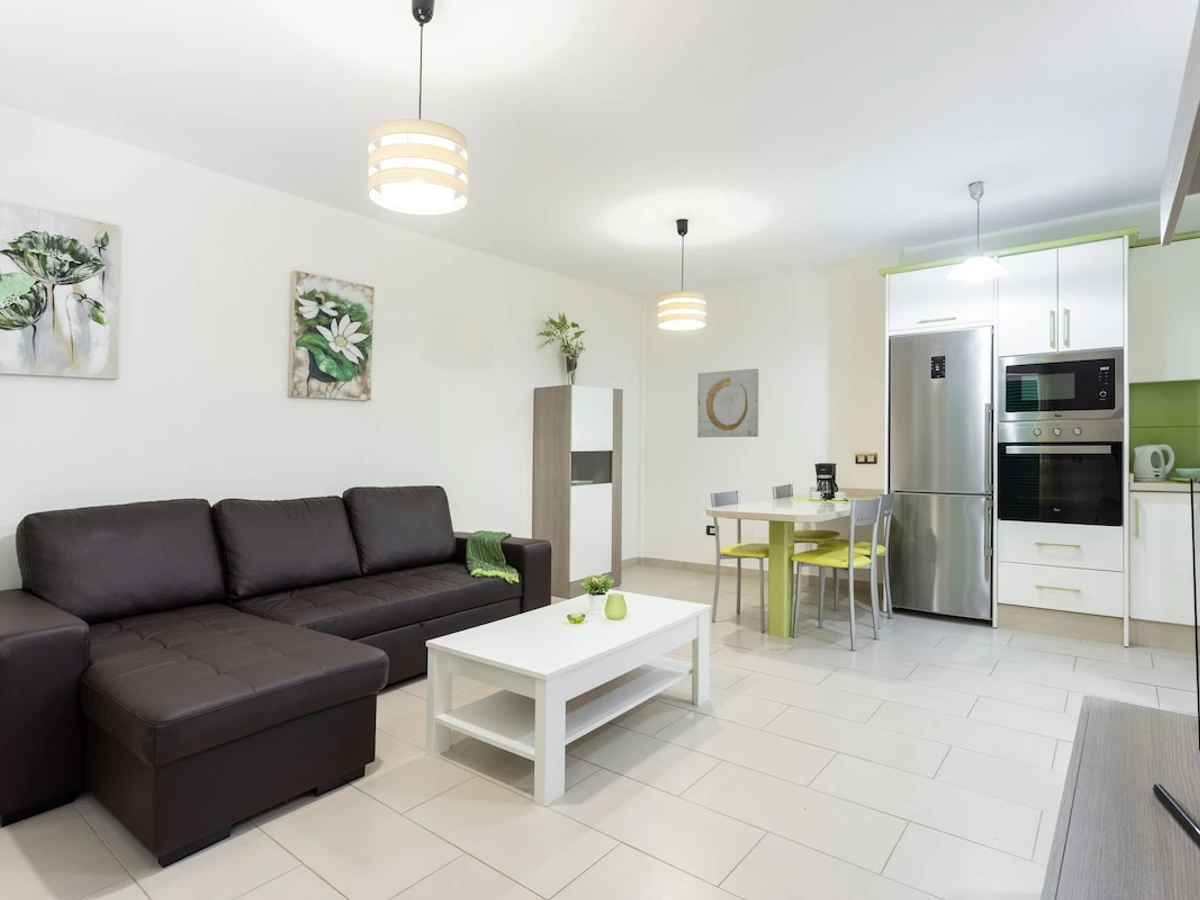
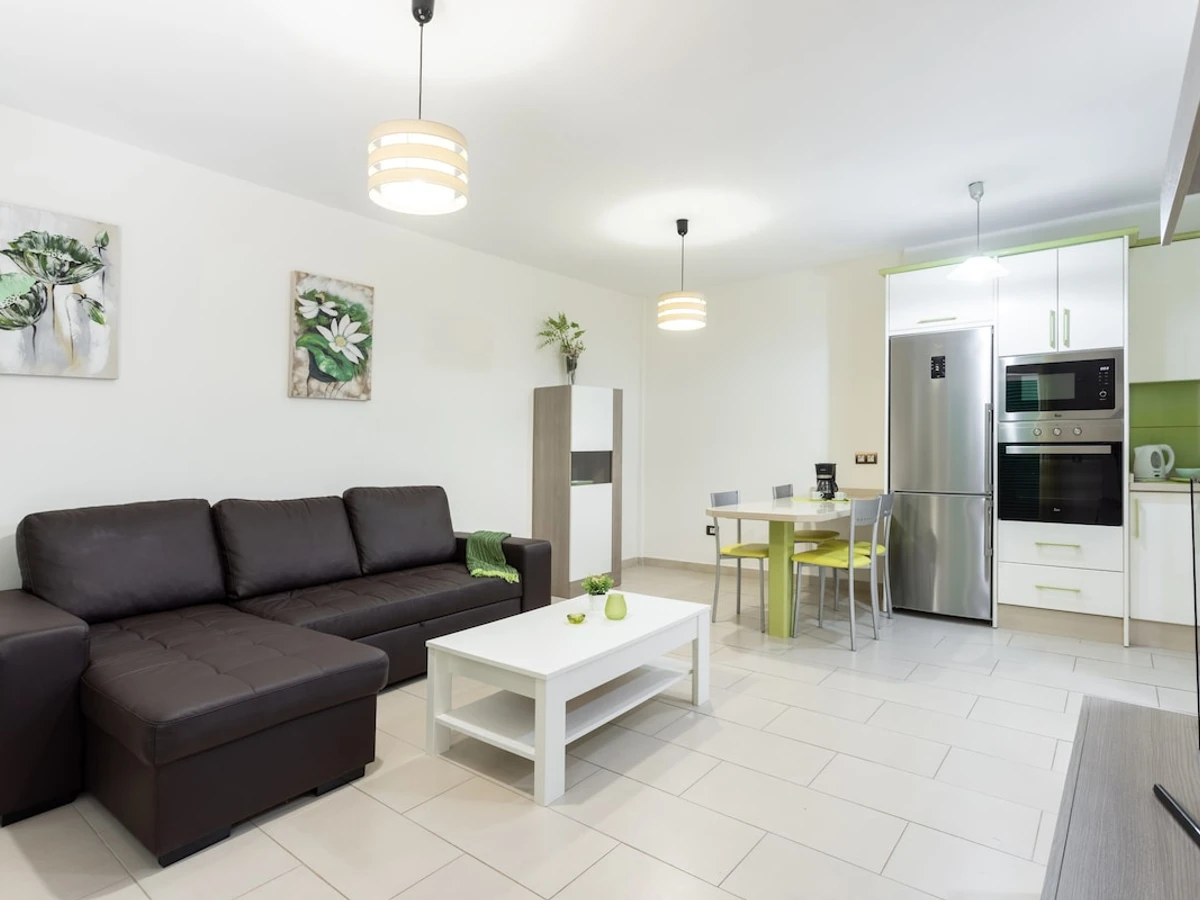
- wall art (727, 404)
